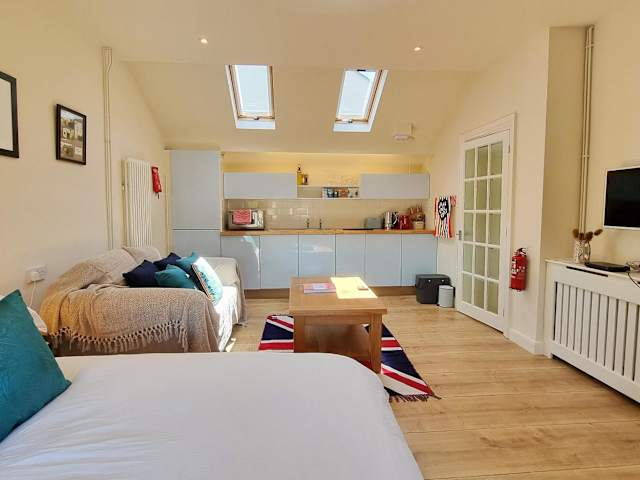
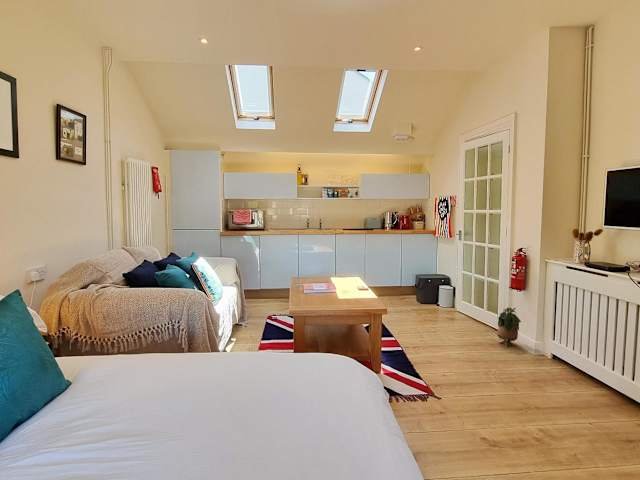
+ potted plant (508, 325)
